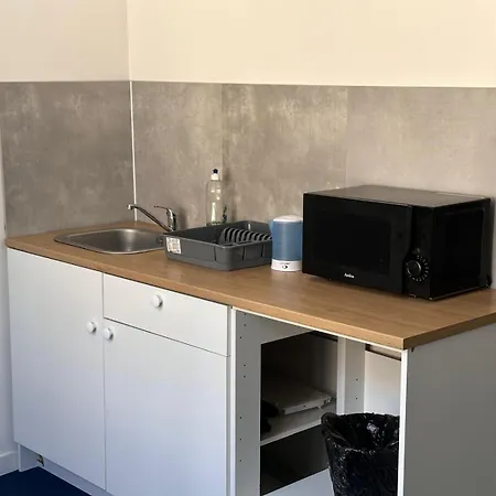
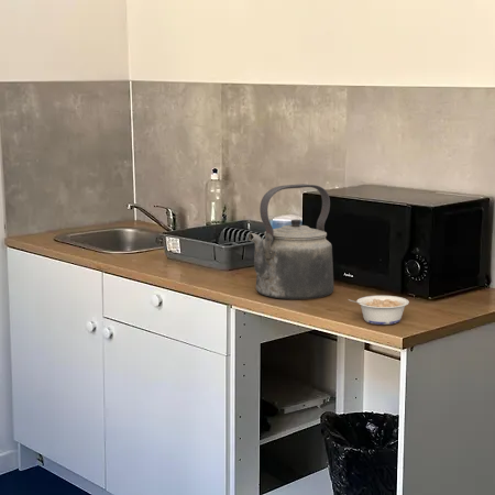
+ legume (381, 309)
+ kettle (289, 239)
